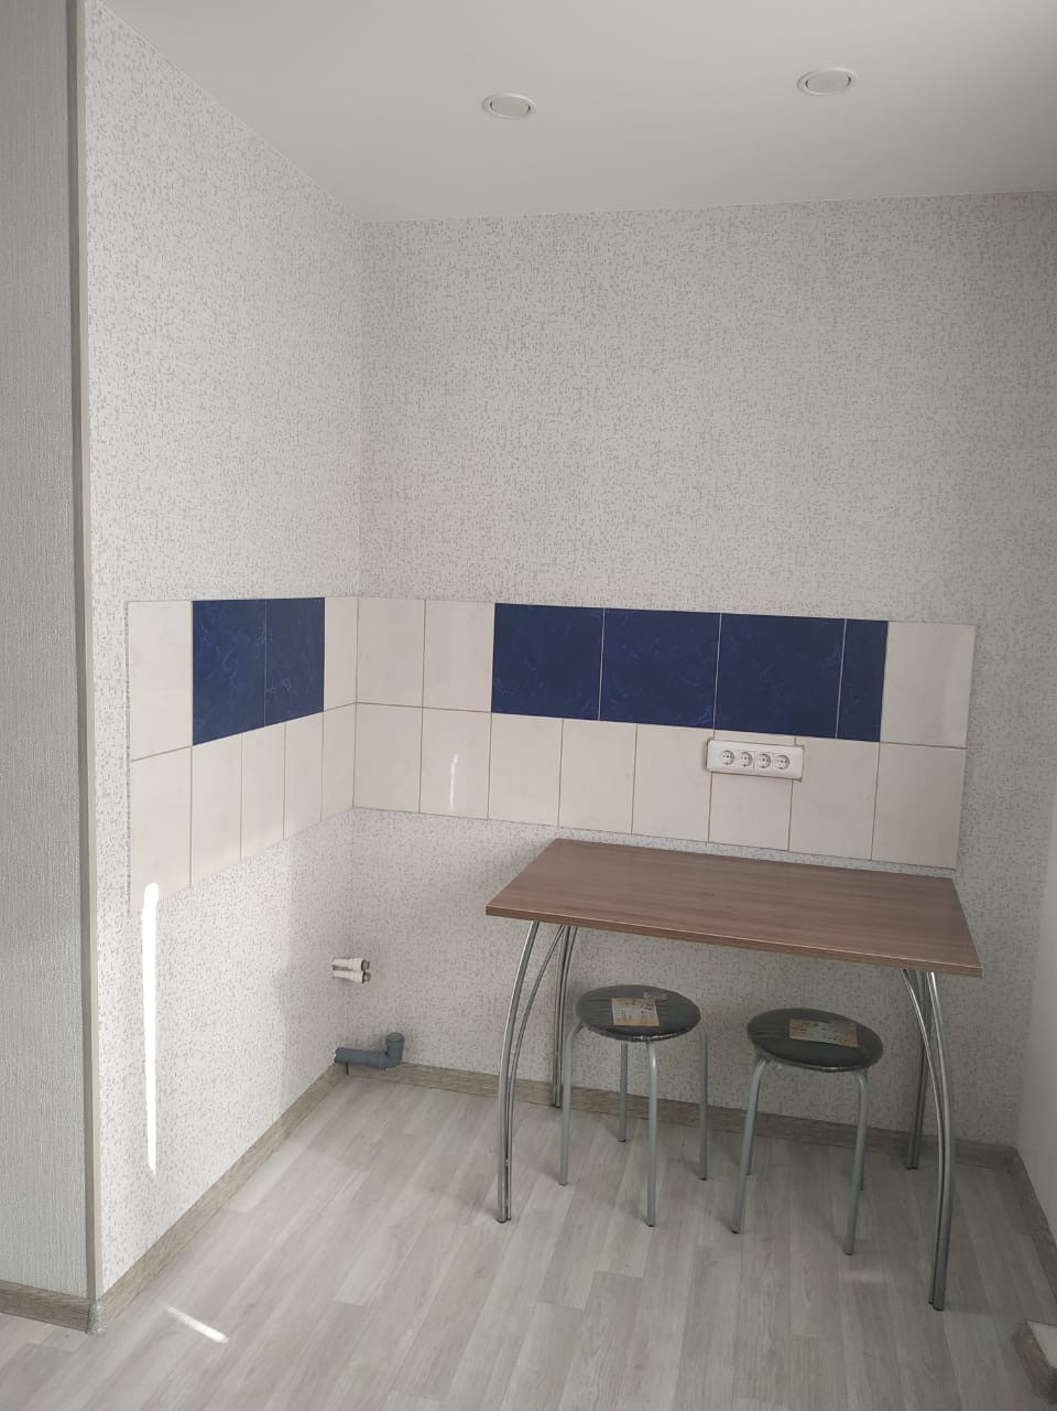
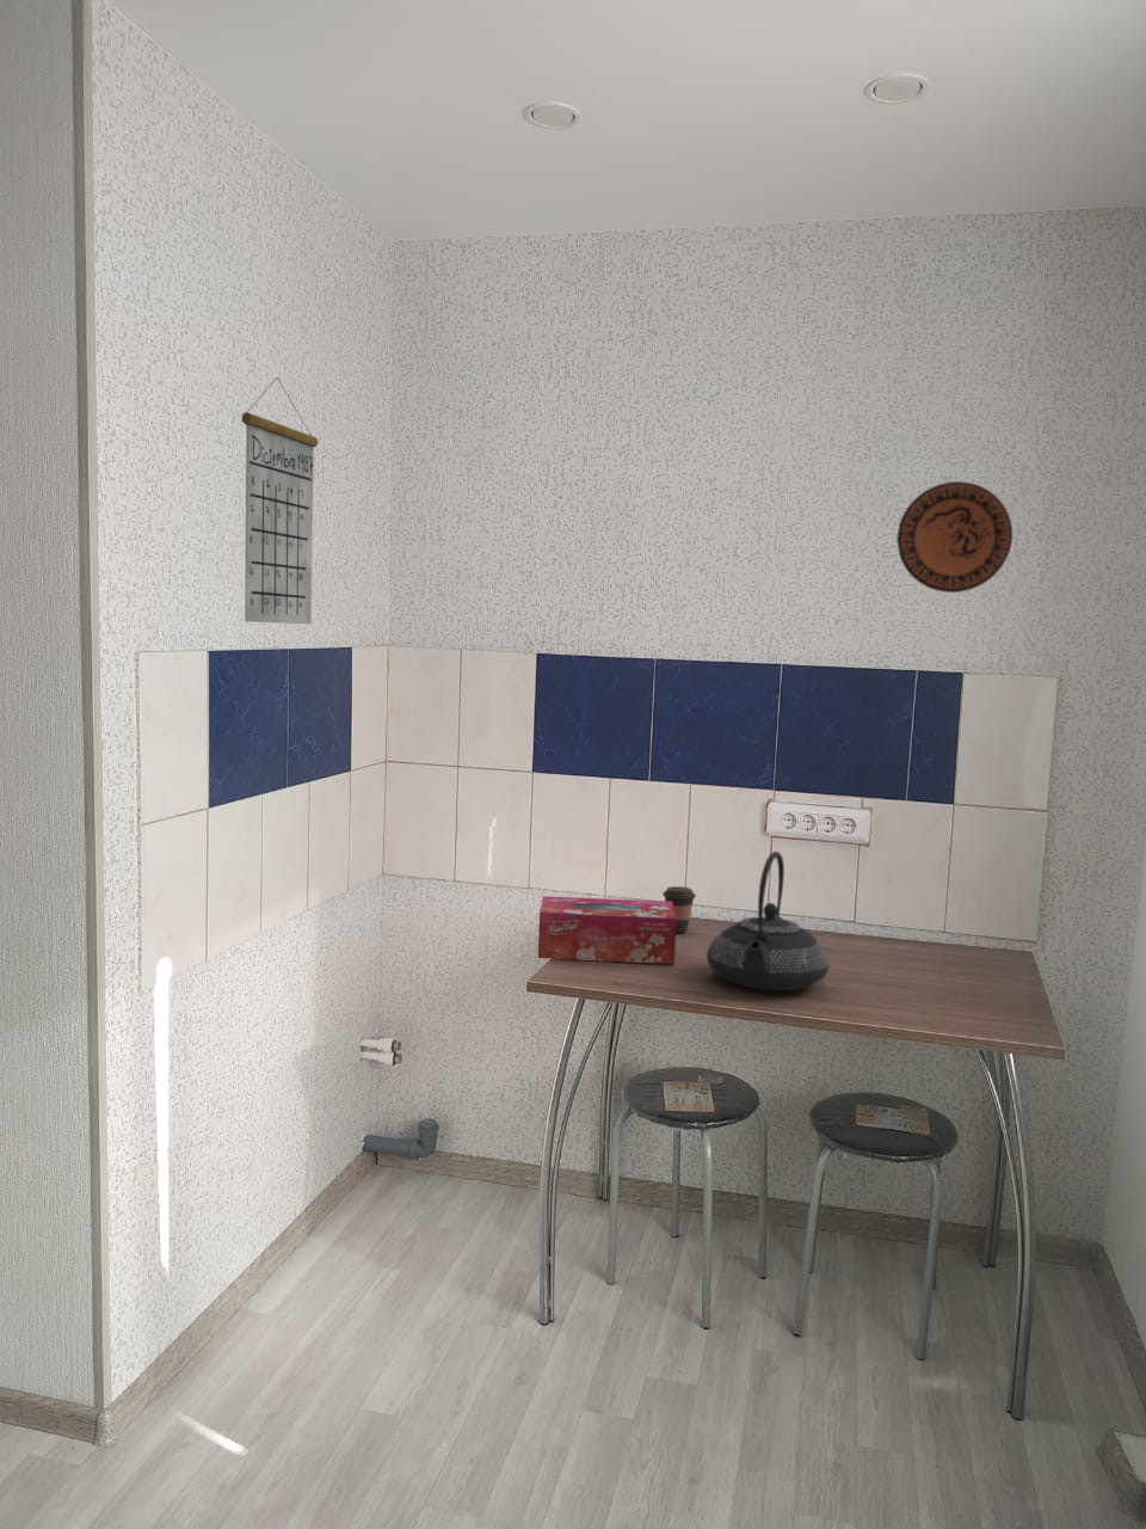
+ calendar (280, 501)
+ tissue box (607, 928)
+ decorative plate (953, 536)
+ coffee cup (678, 909)
+ teapot (768, 919)
